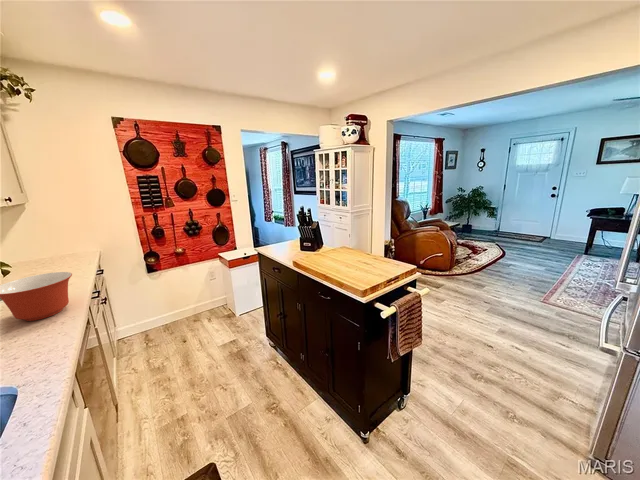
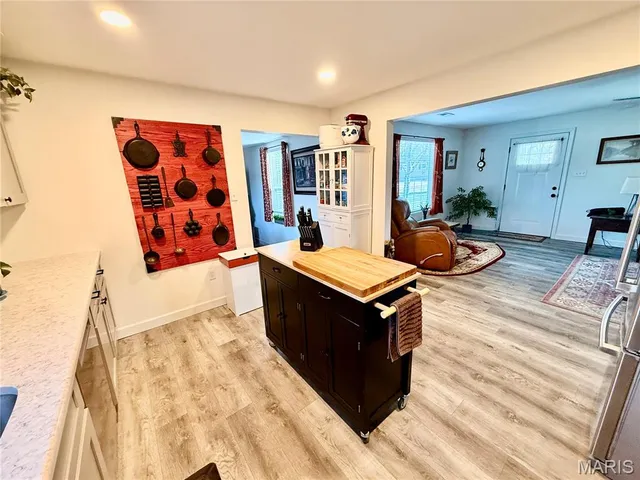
- mixing bowl (39, 297)
